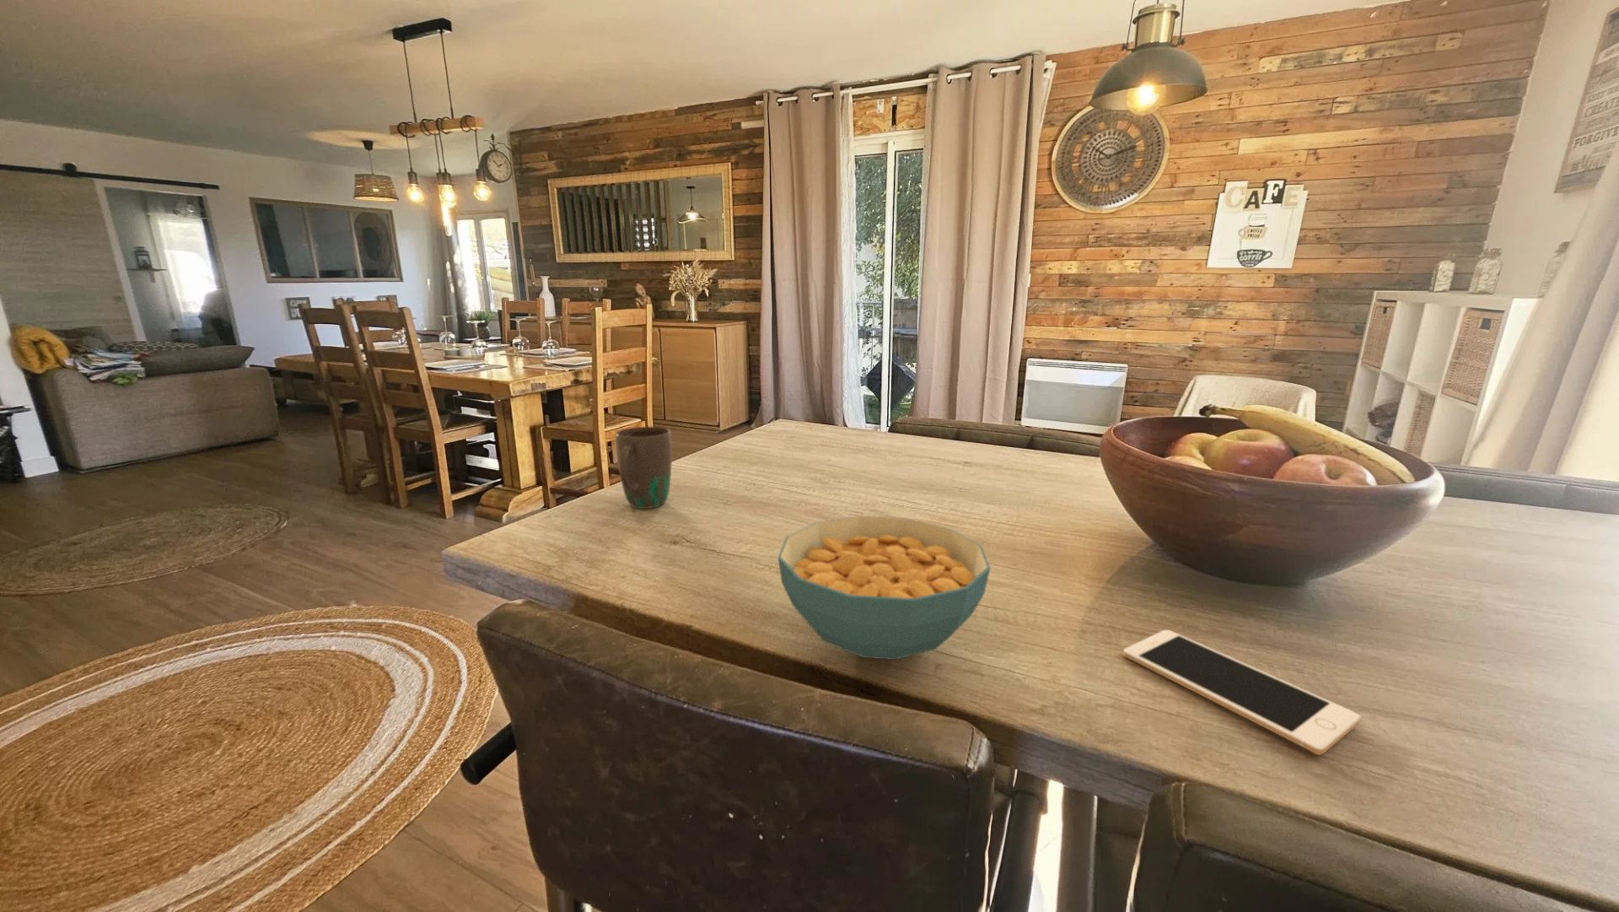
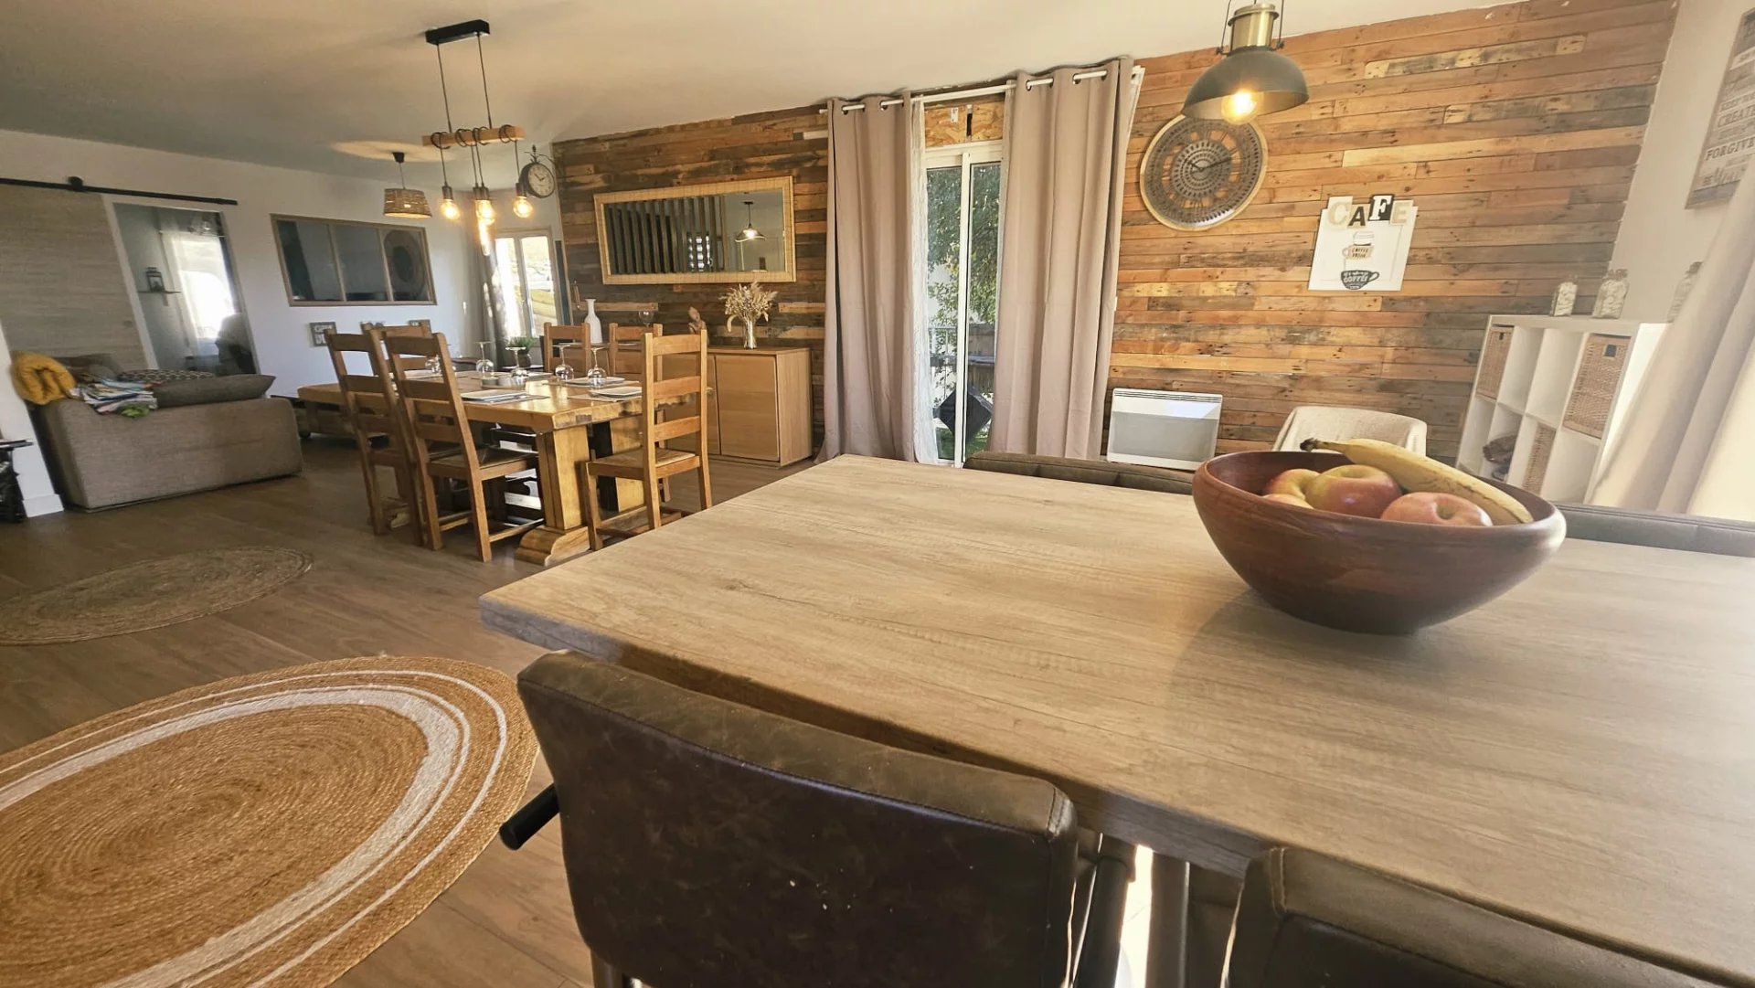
- cell phone (1231, 683)
- mug (640, 470)
- cereal bowl (881, 597)
